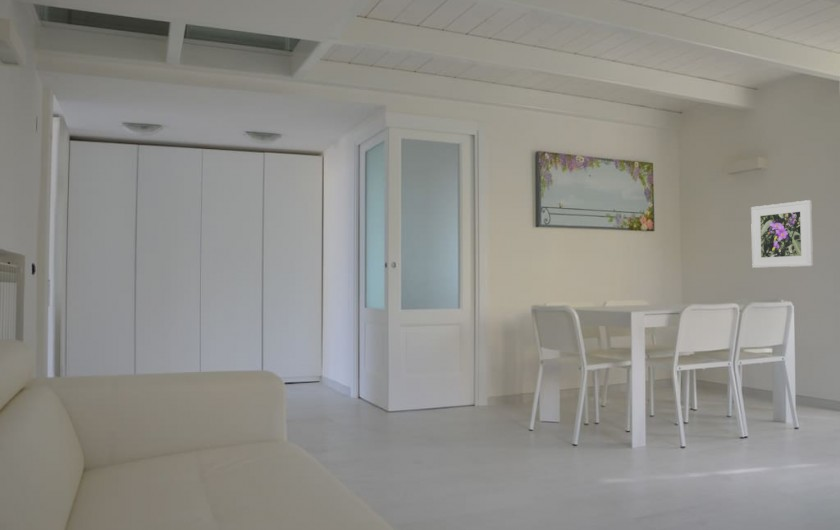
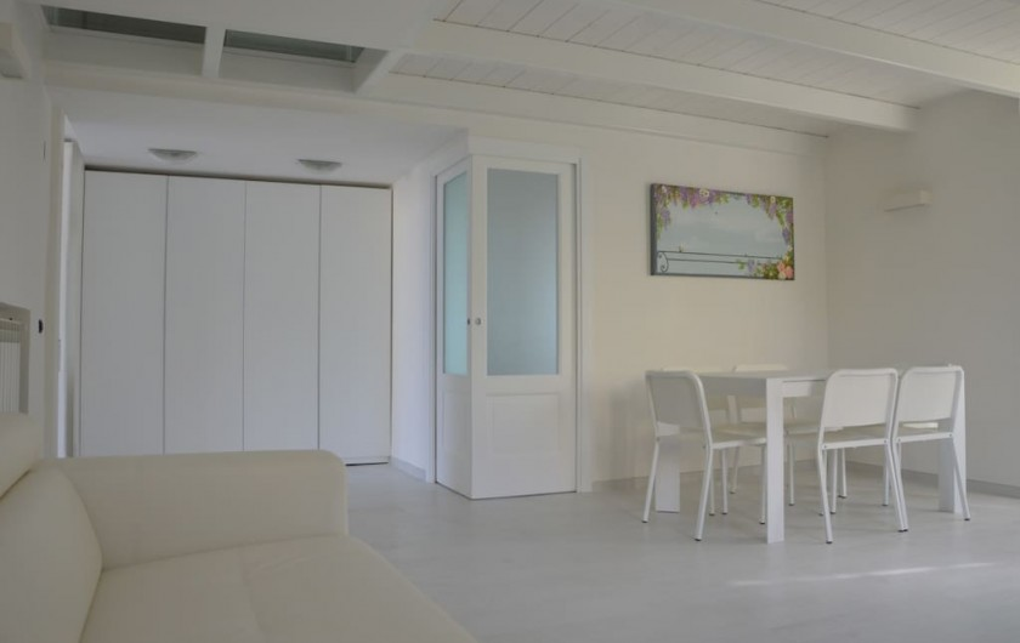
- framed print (780, 235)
